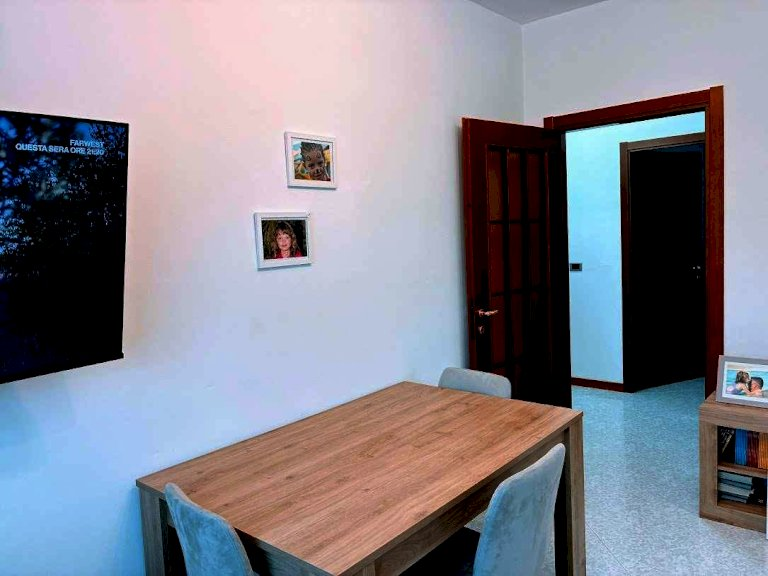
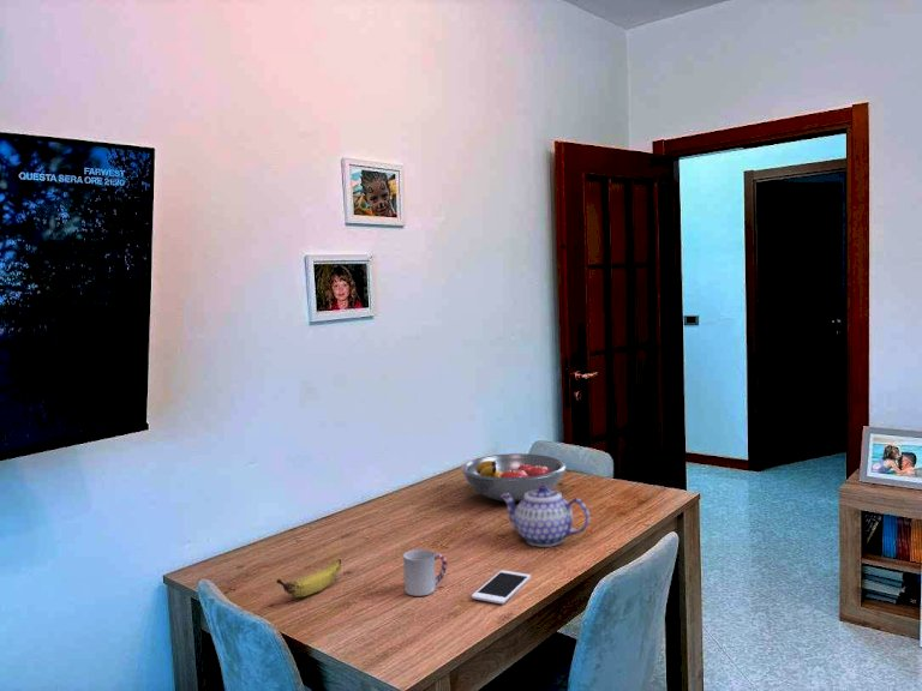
+ teapot (543, 512)
+ banana (310, 579)
+ cell phone (502, 585)
+ cup (425, 571)
+ fruit bowl (514, 476)
